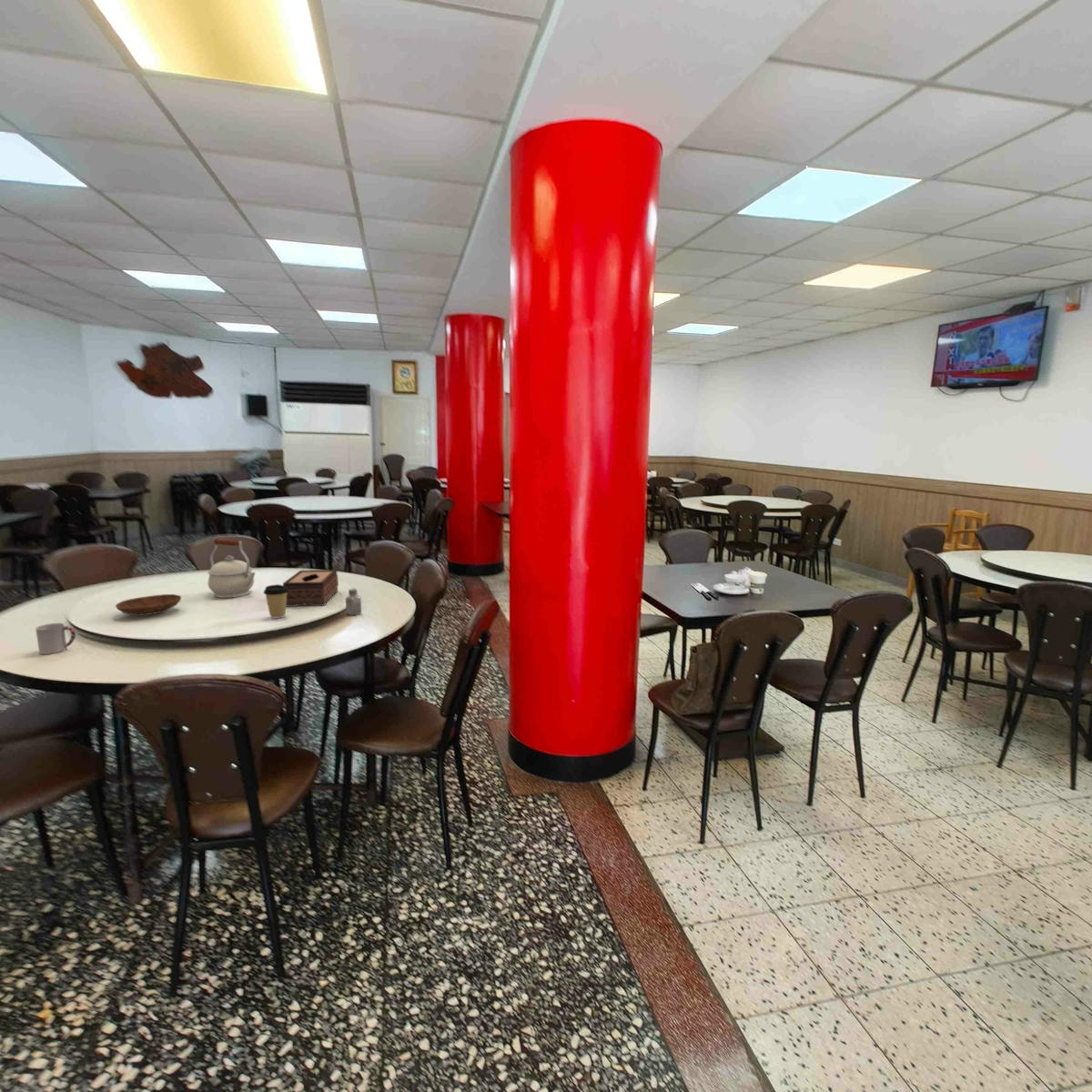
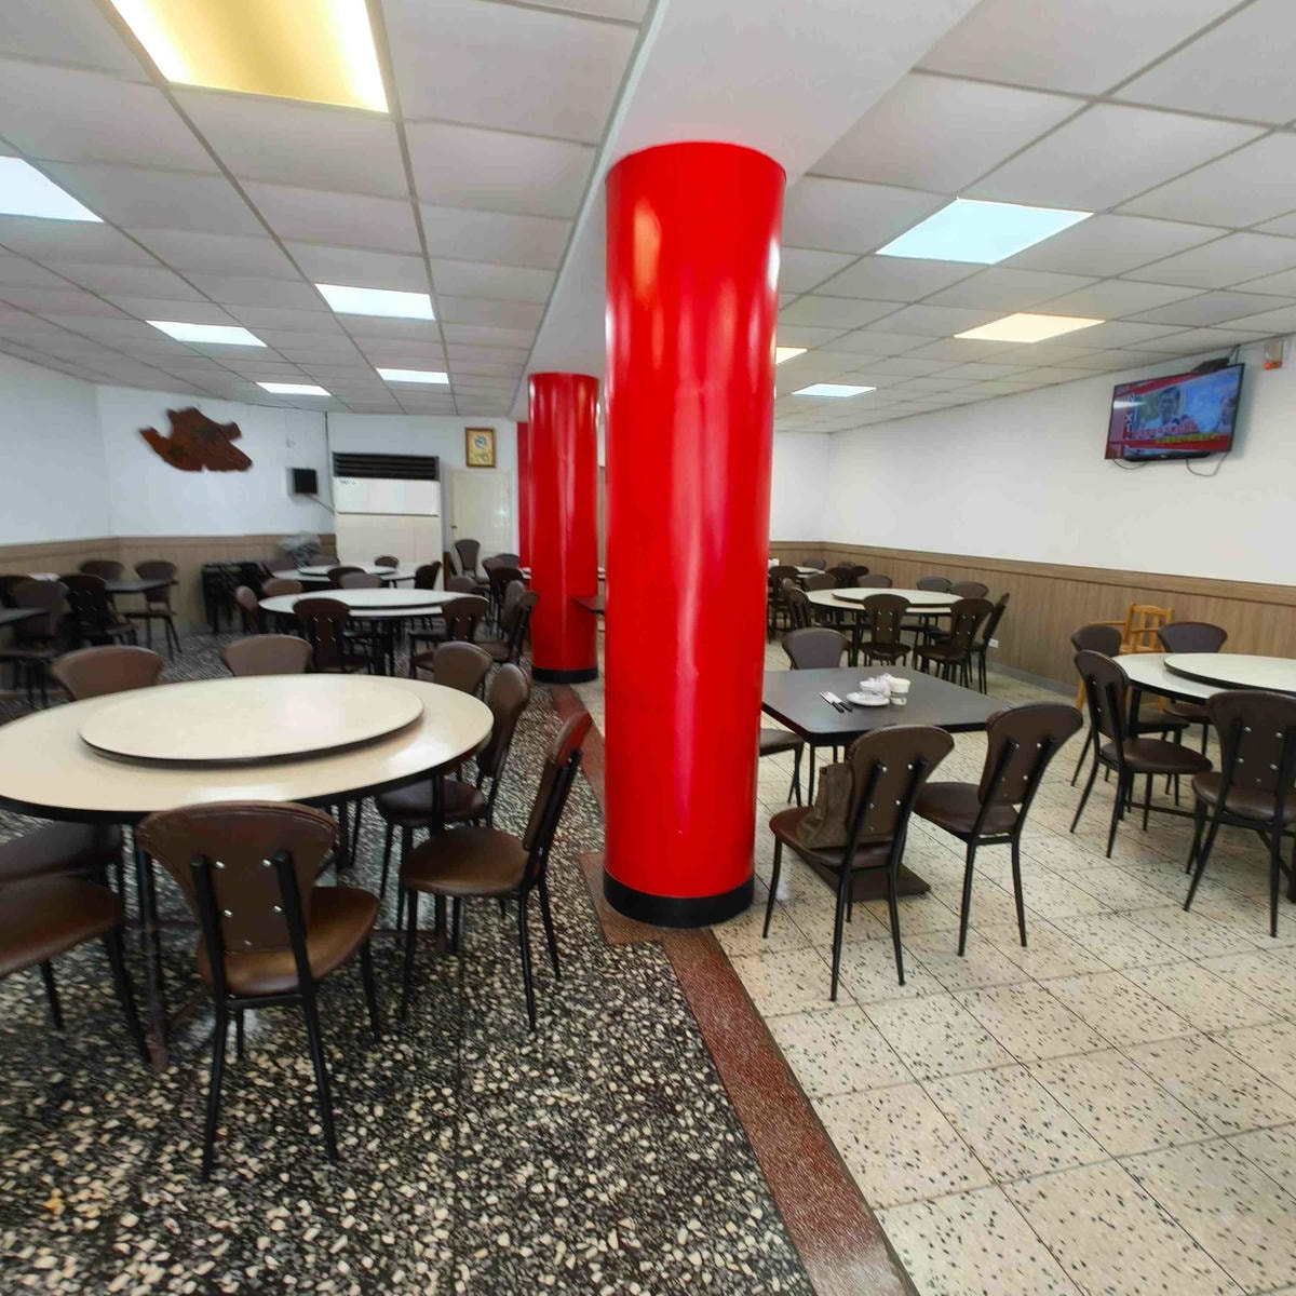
- cup (57, 638)
- kettle (232, 567)
- bowl (149, 606)
- saltshaker (353, 601)
- tissue box (311, 587)
- coffee cup (277, 602)
